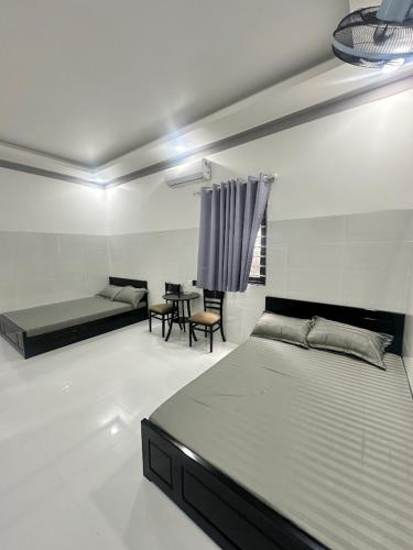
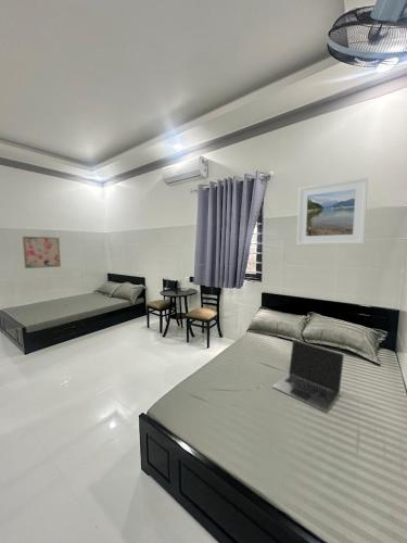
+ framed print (329, 214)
+ wall art (42, 252)
+ laptop (307, 370)
